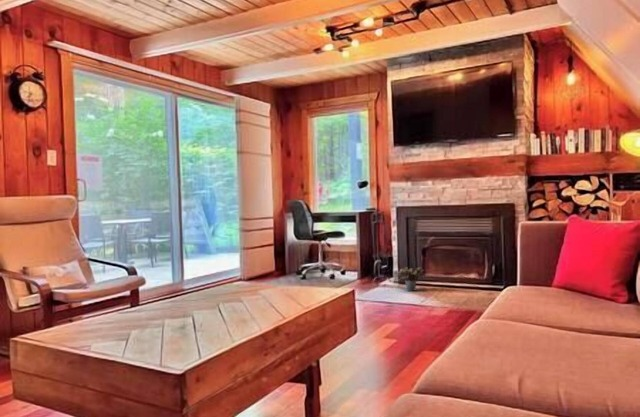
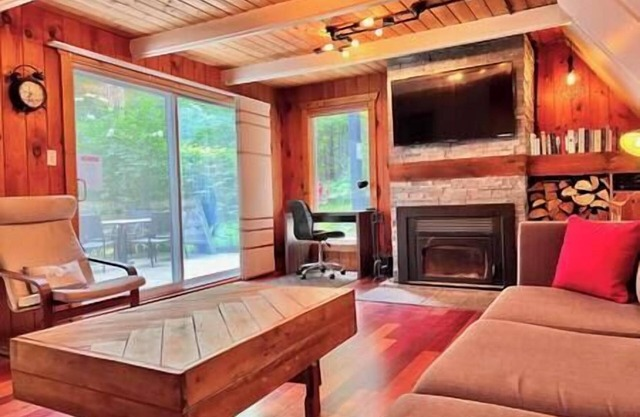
- potted plant (410, 278)
